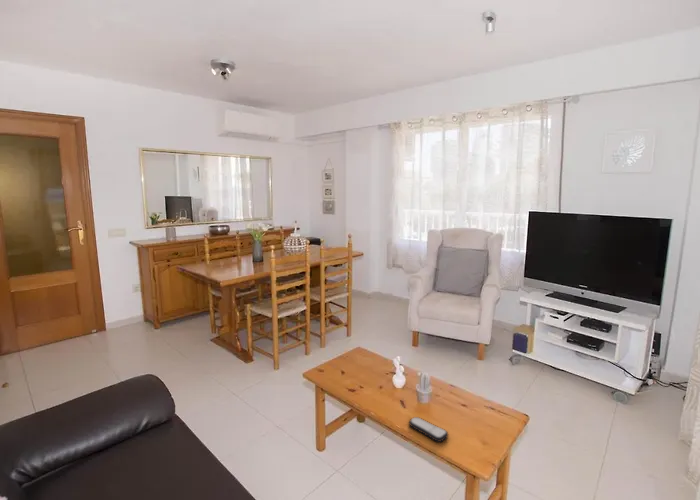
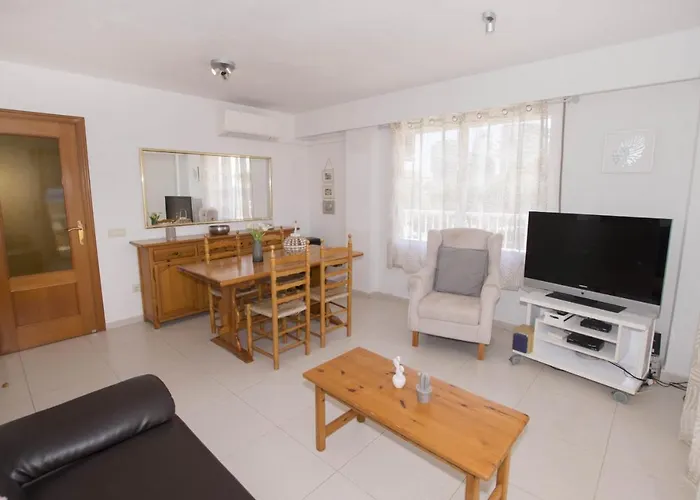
- remote control (427, 428)
